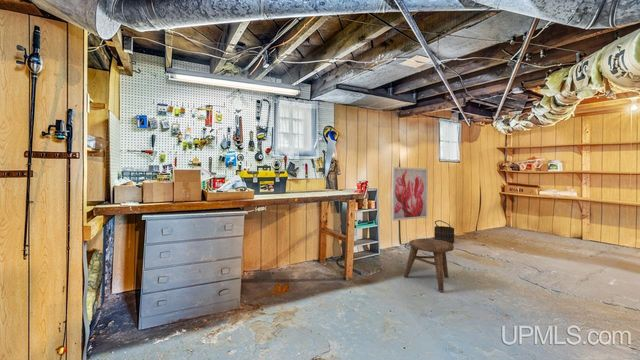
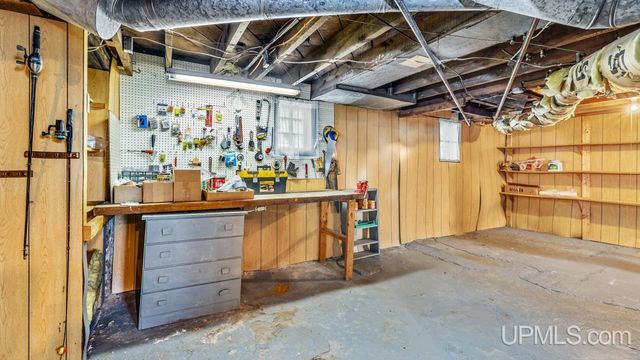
- wall art (410, 193)
- bucket (444, 230)
- stool (431, 262)
